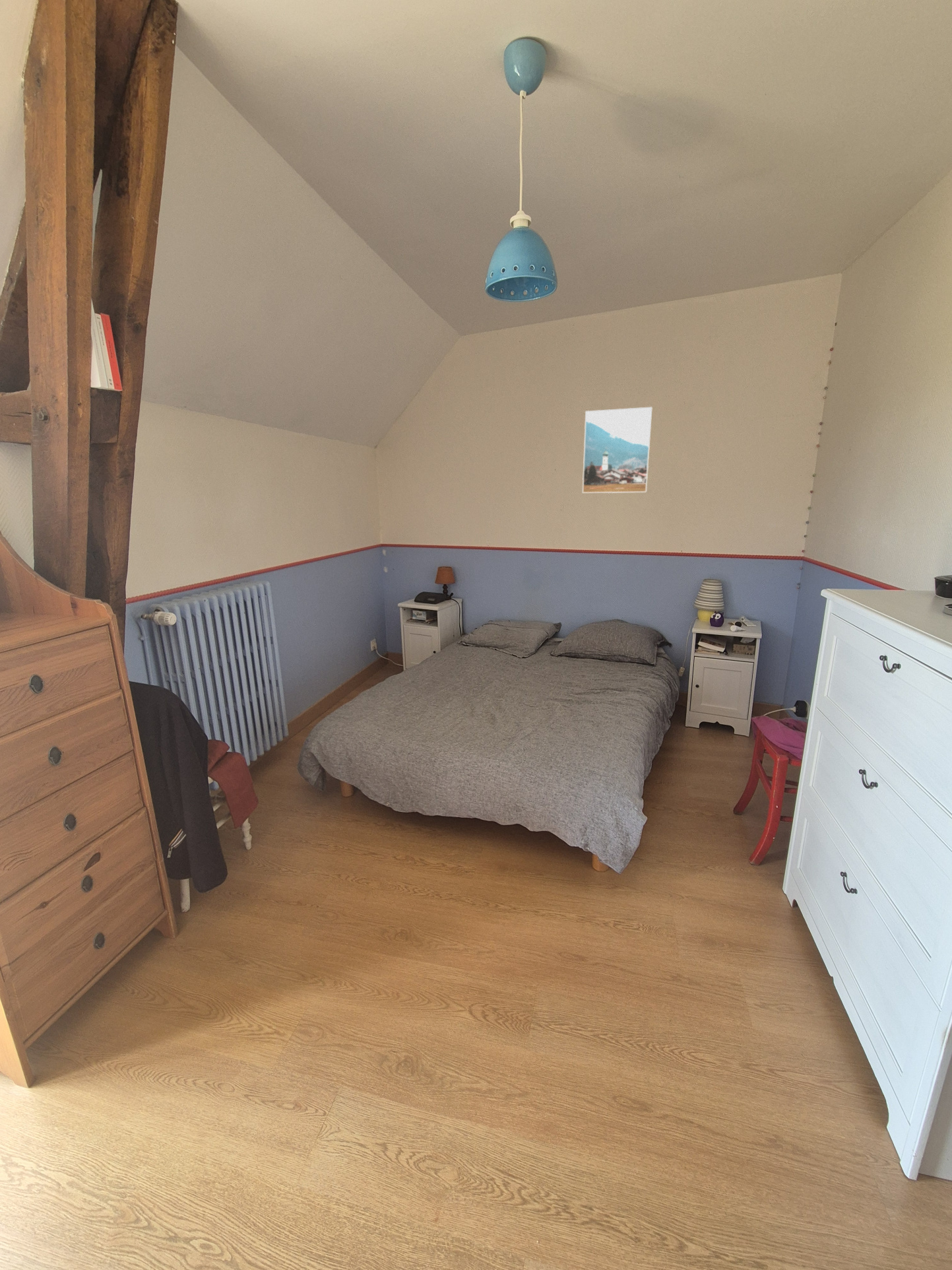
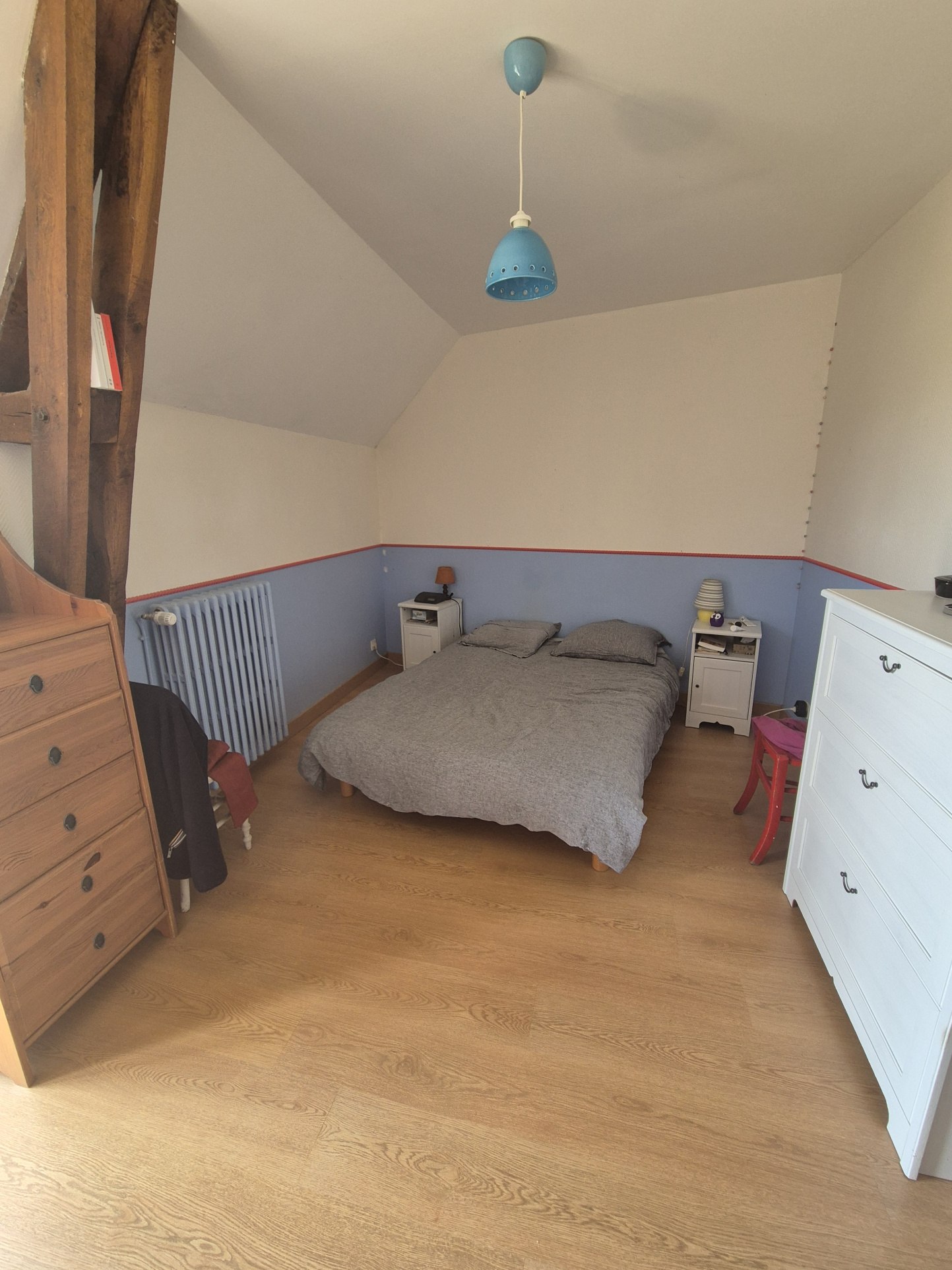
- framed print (616, 451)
